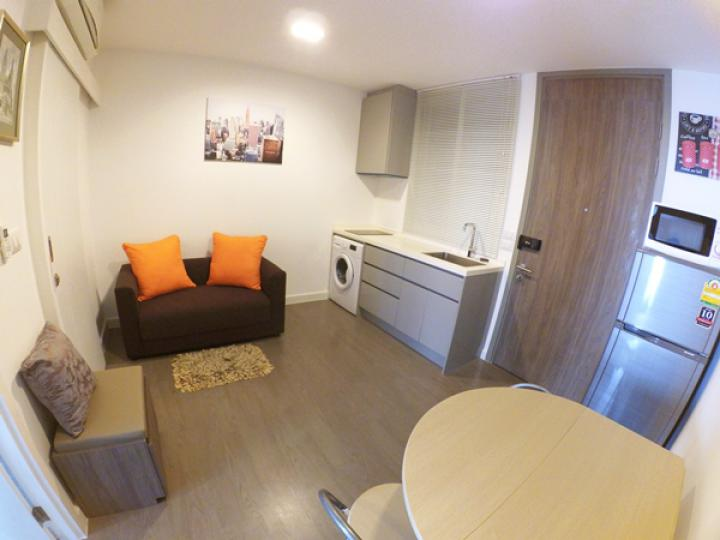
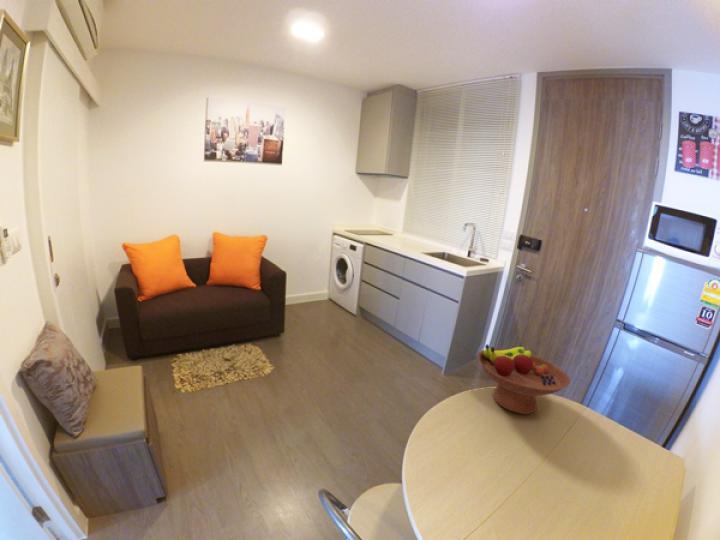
+ fruit bowl (518, 377)
